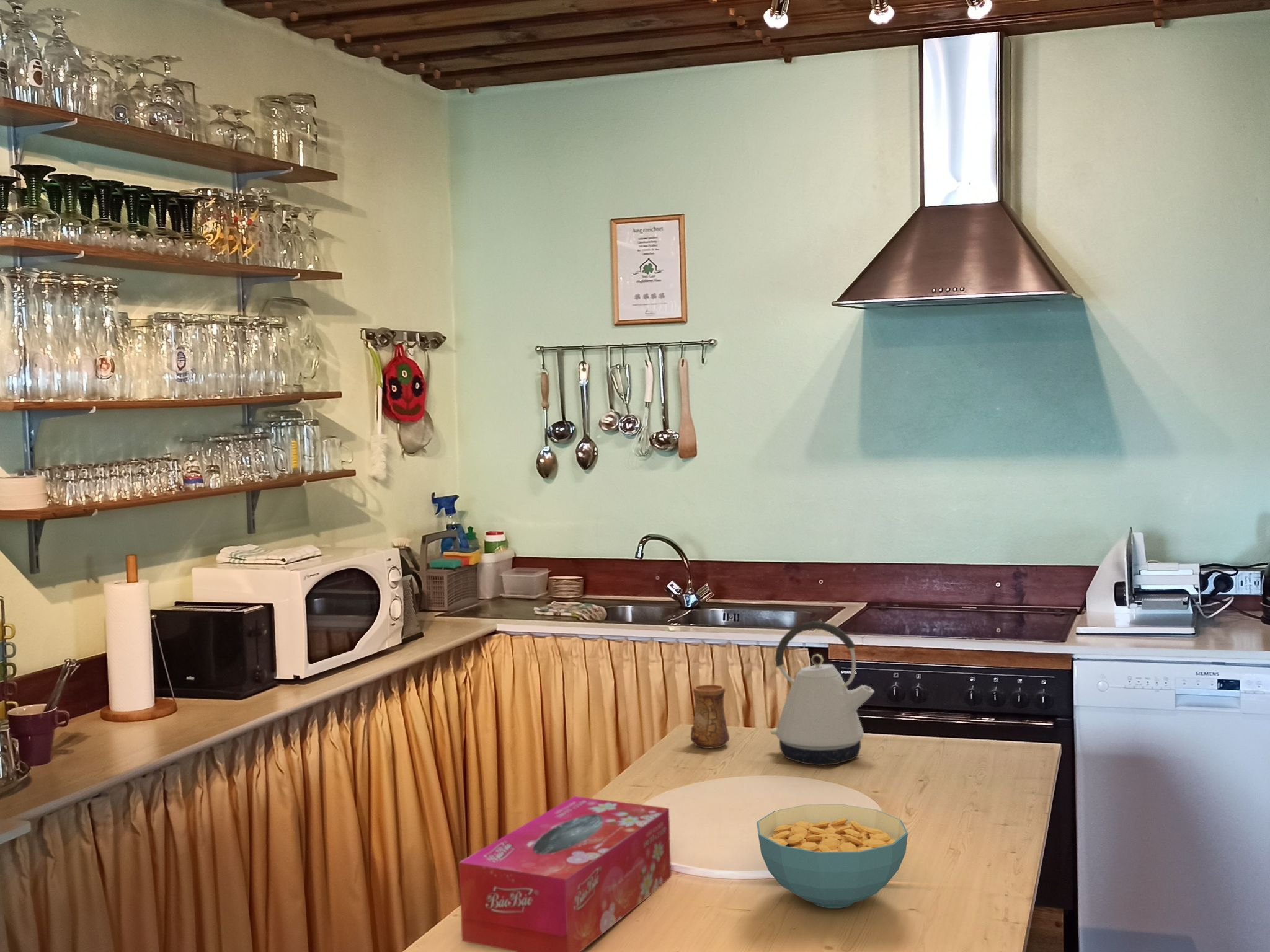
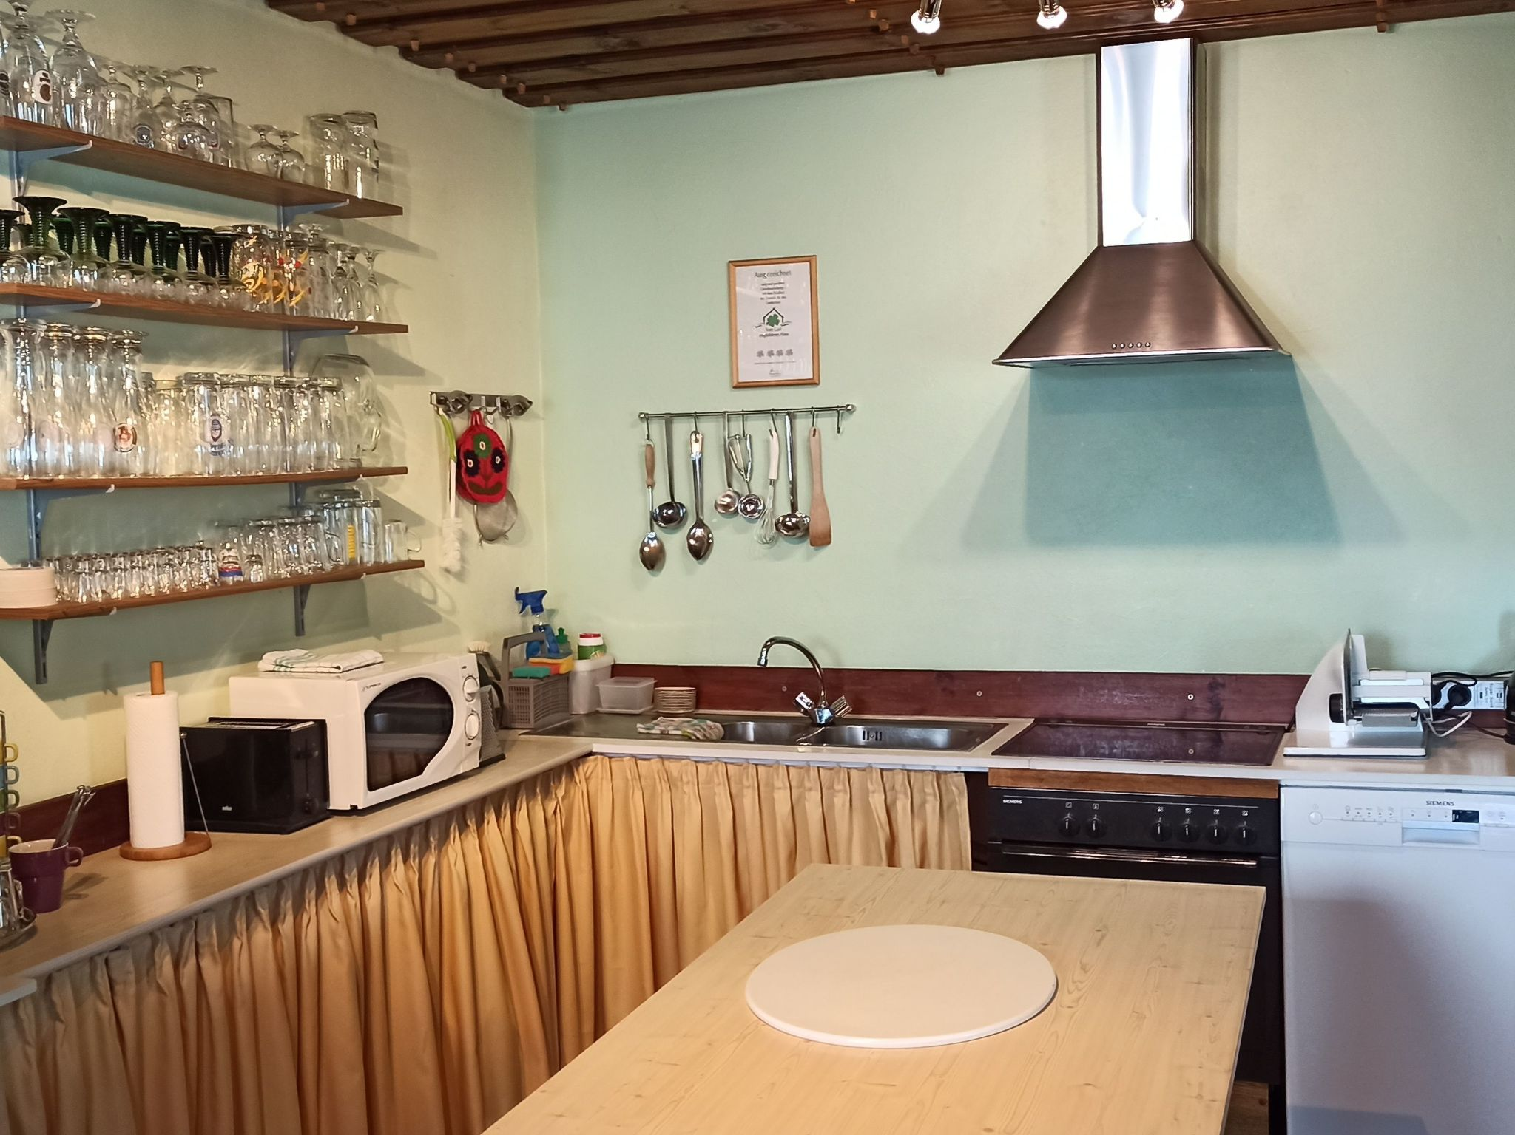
- kettle (821, 689)
- cup (709, 716)
- tissue box (571, 871)
- cereal bowl (832, 863)
